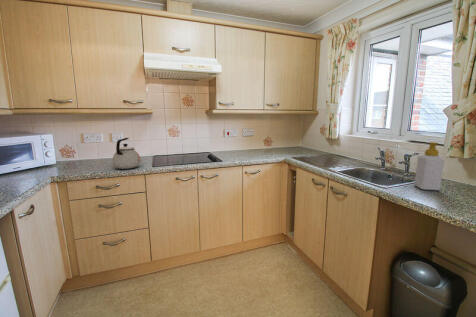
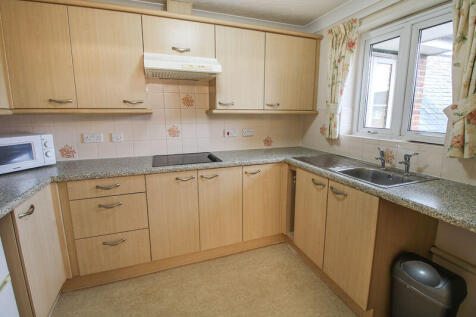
- kettle (126, 152)
- soap bottle (429, 165)
